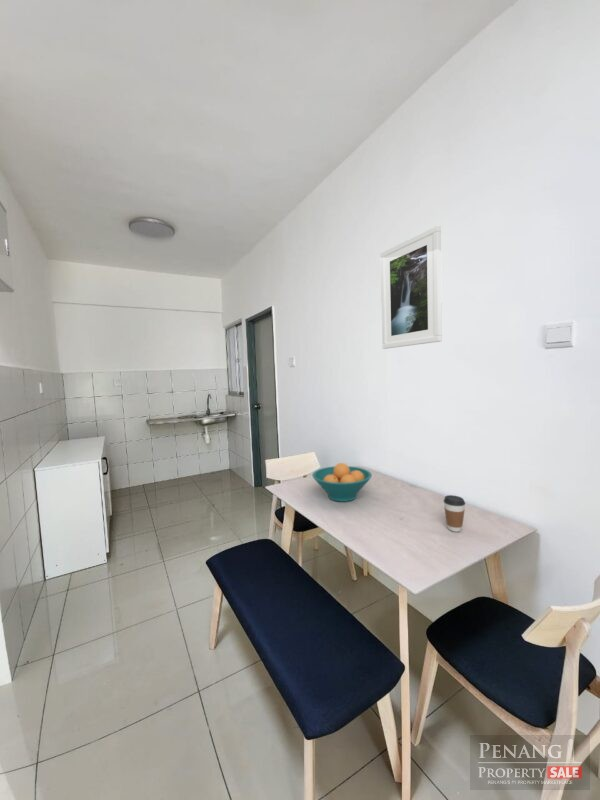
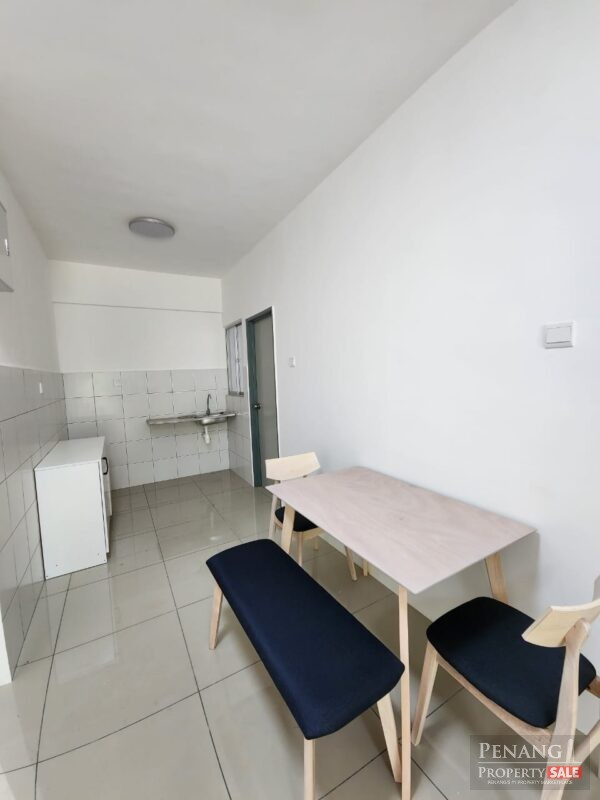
- fruit bowl (341, 480)
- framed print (408, 293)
- coffee cup (454, 513)
